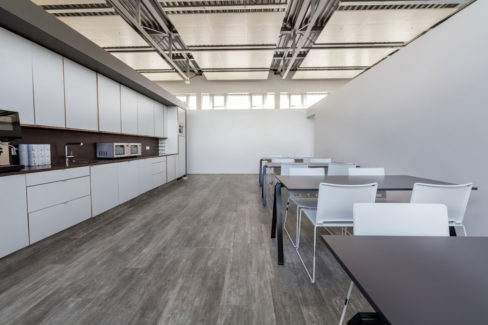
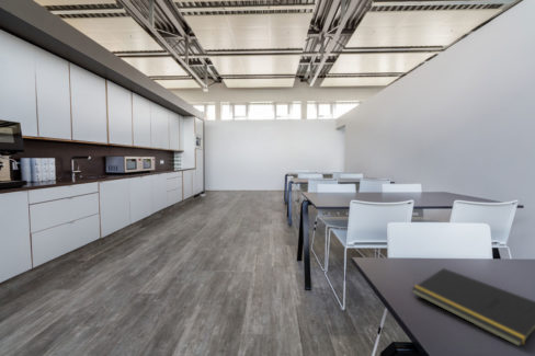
+ notepad (473, 299)
